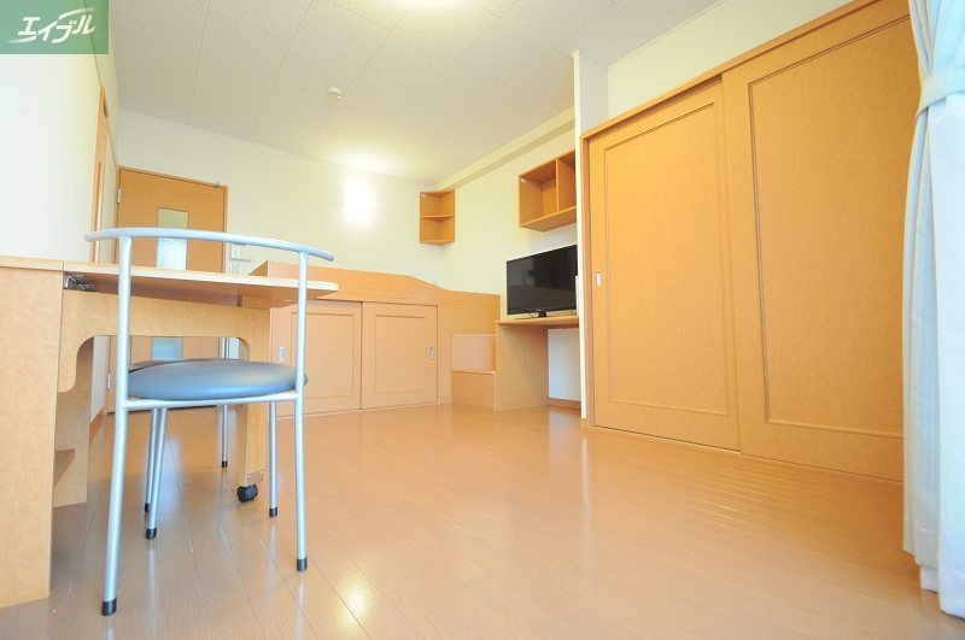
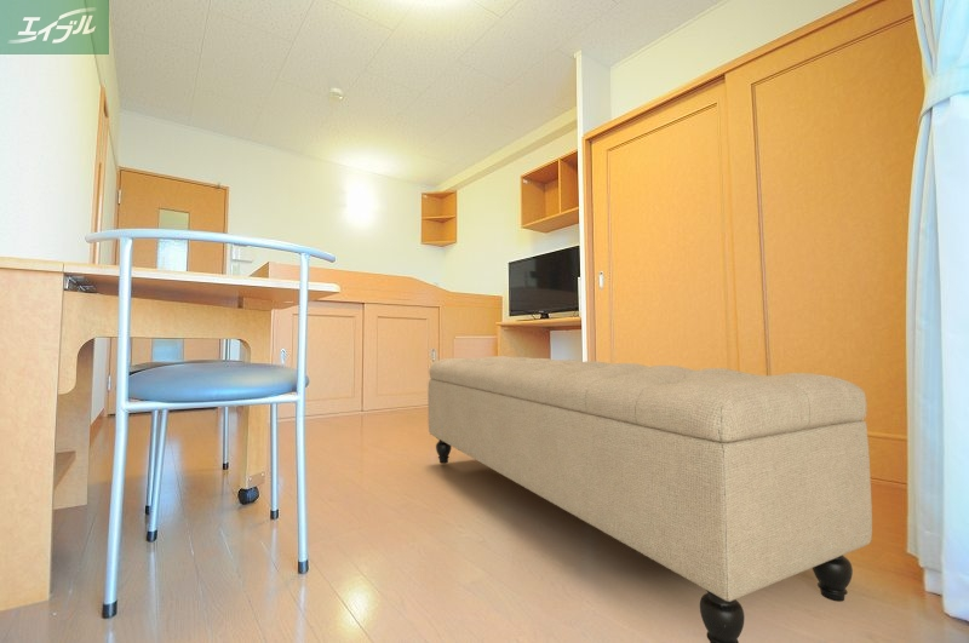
+ bench (564, 434)
